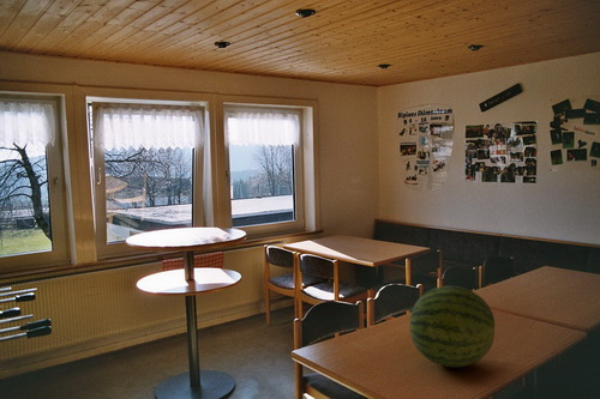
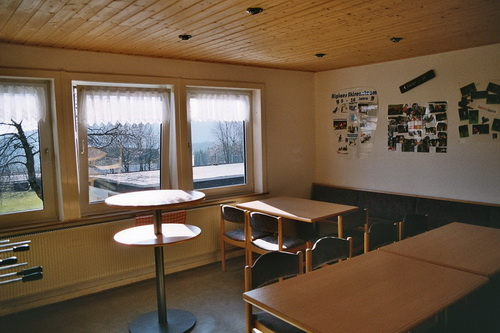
- fruit (451, 326)
